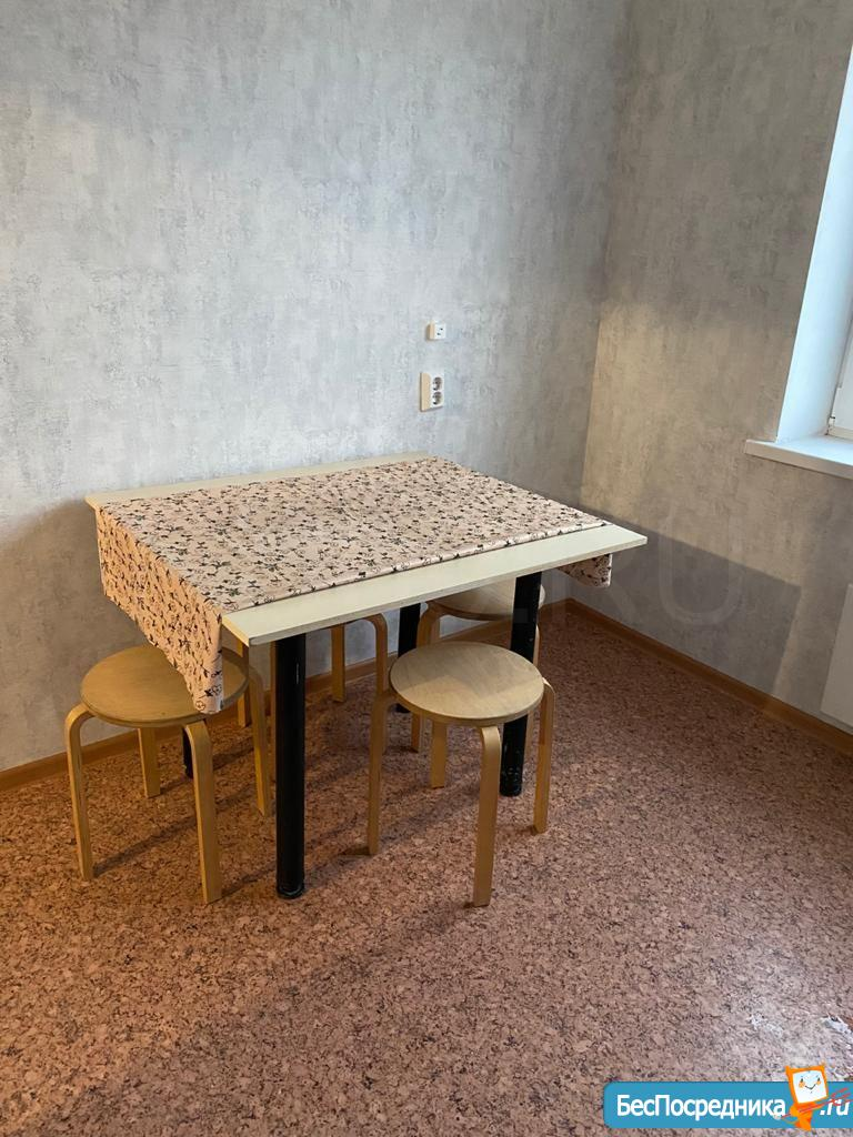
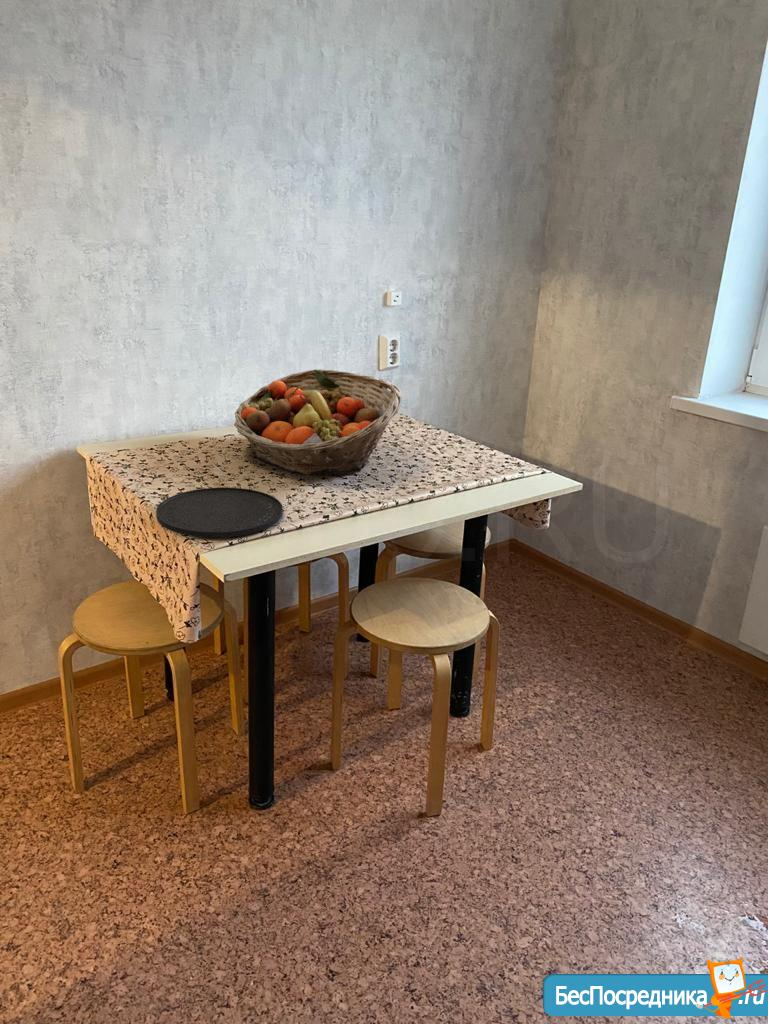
+ plate (220, 510)
+ fruit basket (317, 419)
